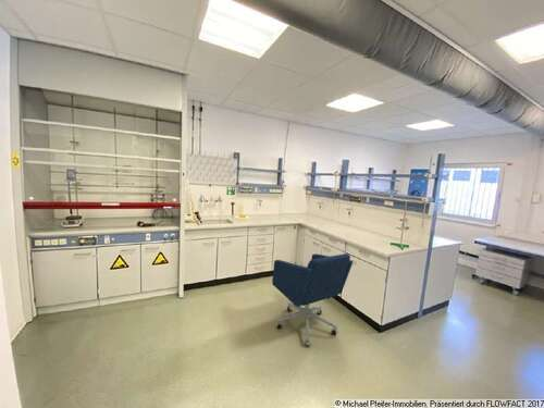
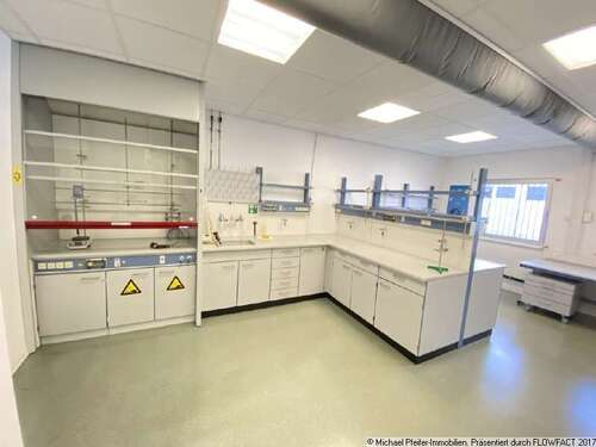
- office chair (309, 287)
